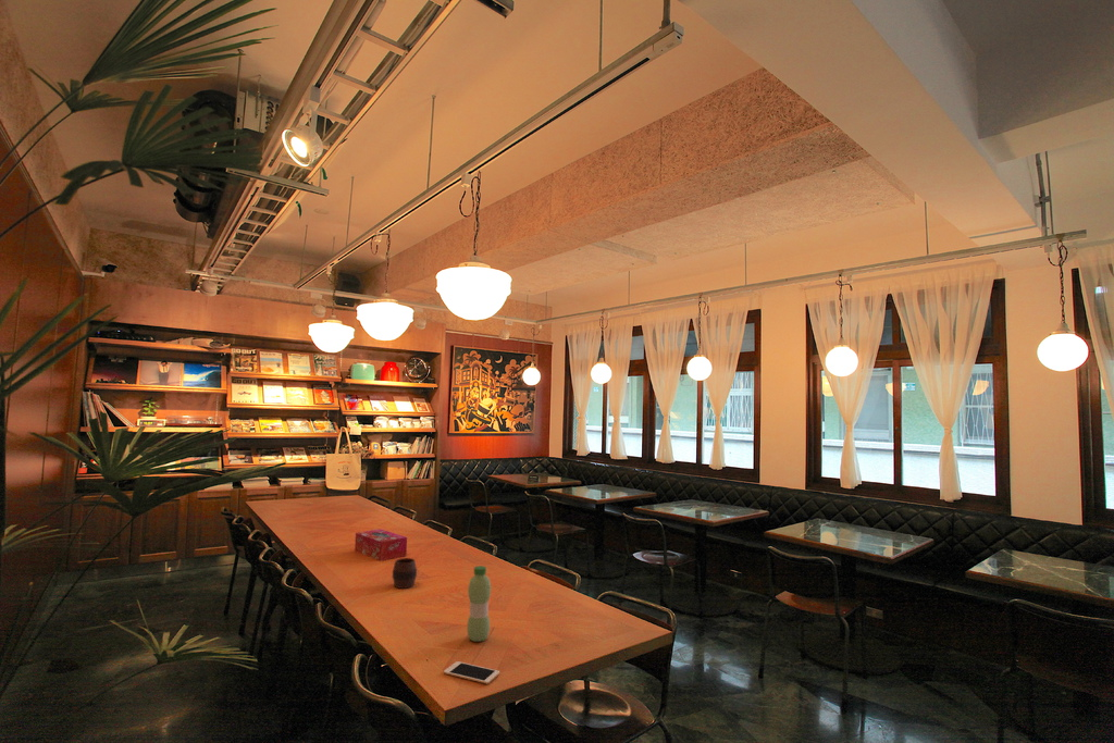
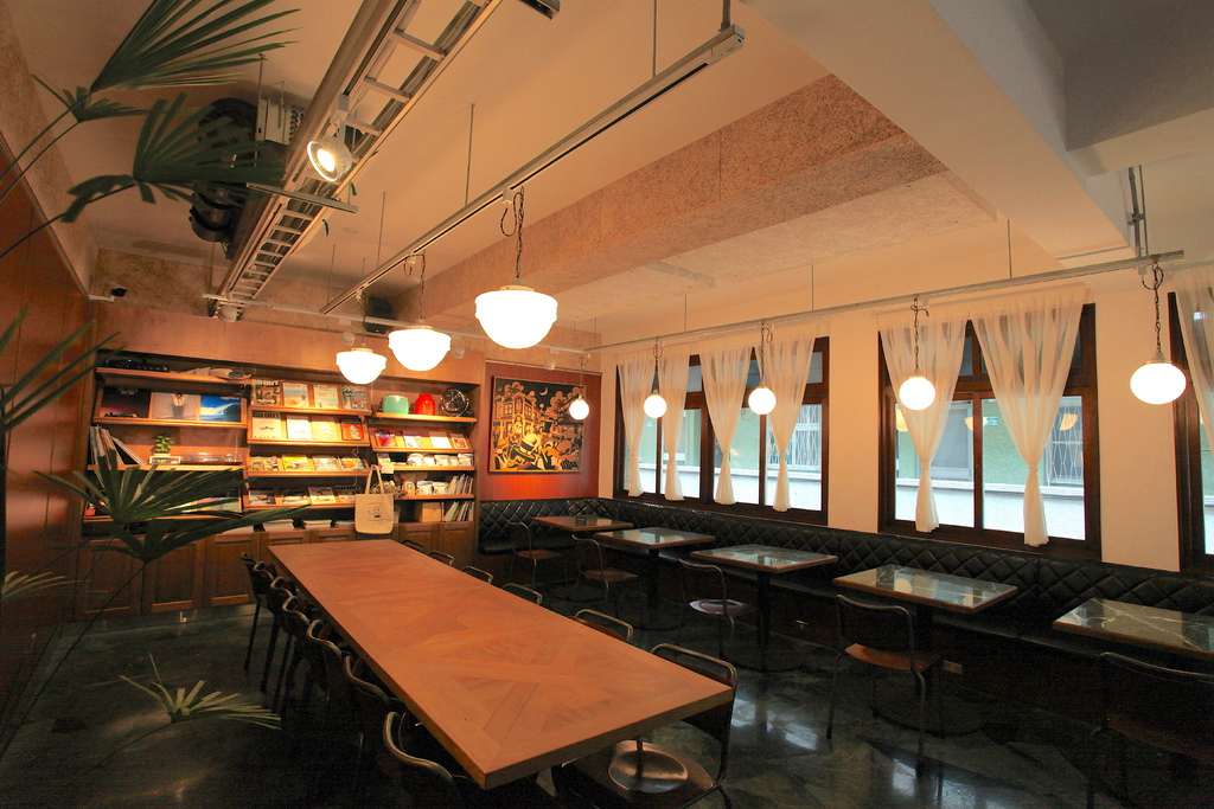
- cup (404, 572)
- water bottle (479, 603)
- cell phone (471, 671)
- tissue box (380, 544)
